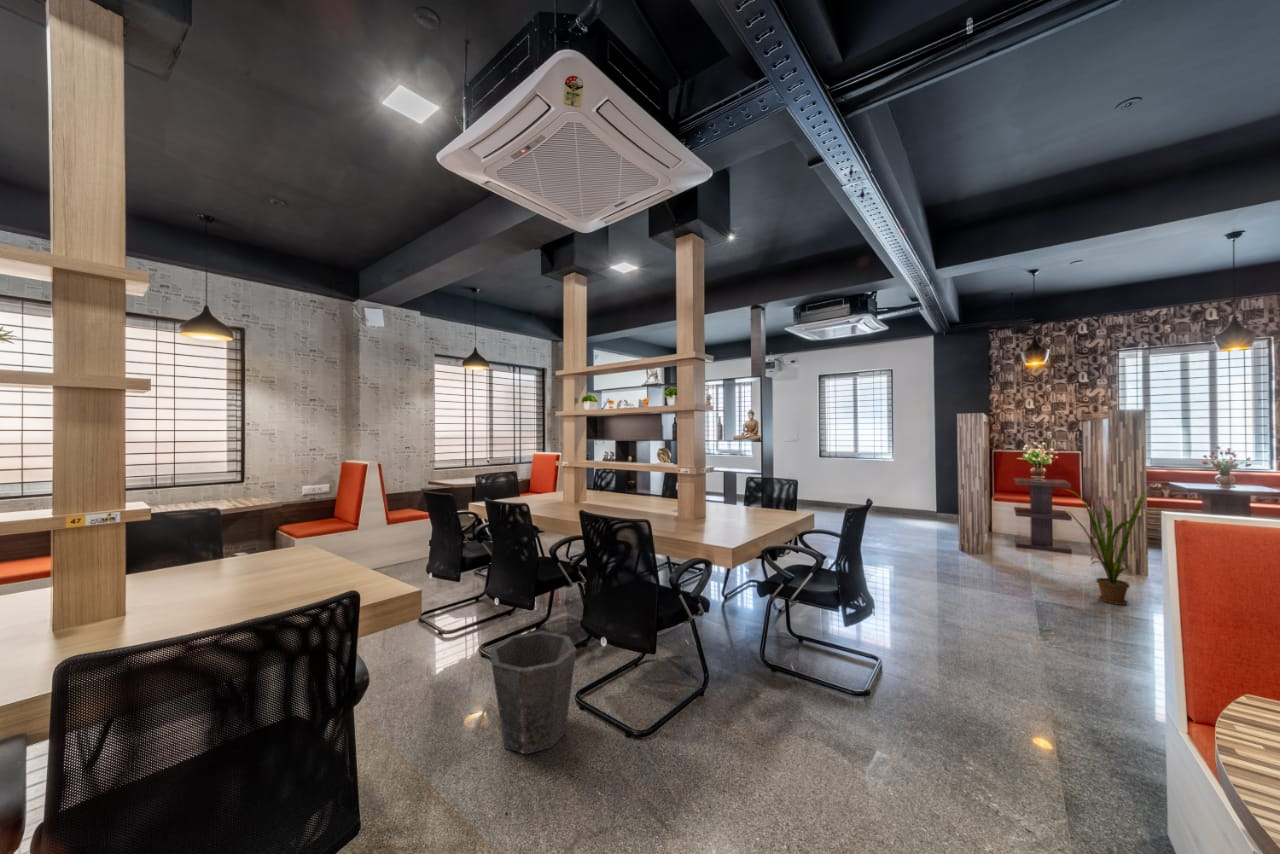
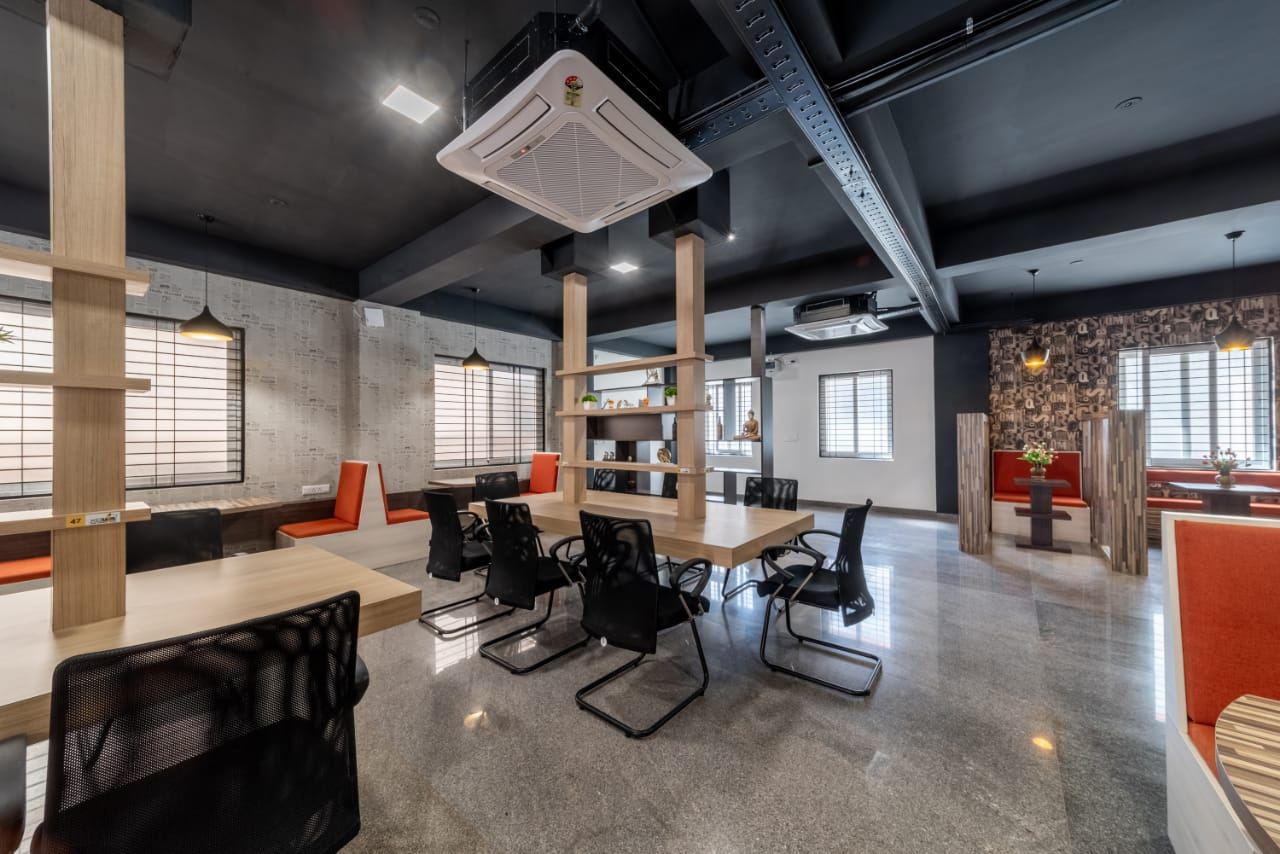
- house plant (1104, 545)
- waste bin (533, 691)
